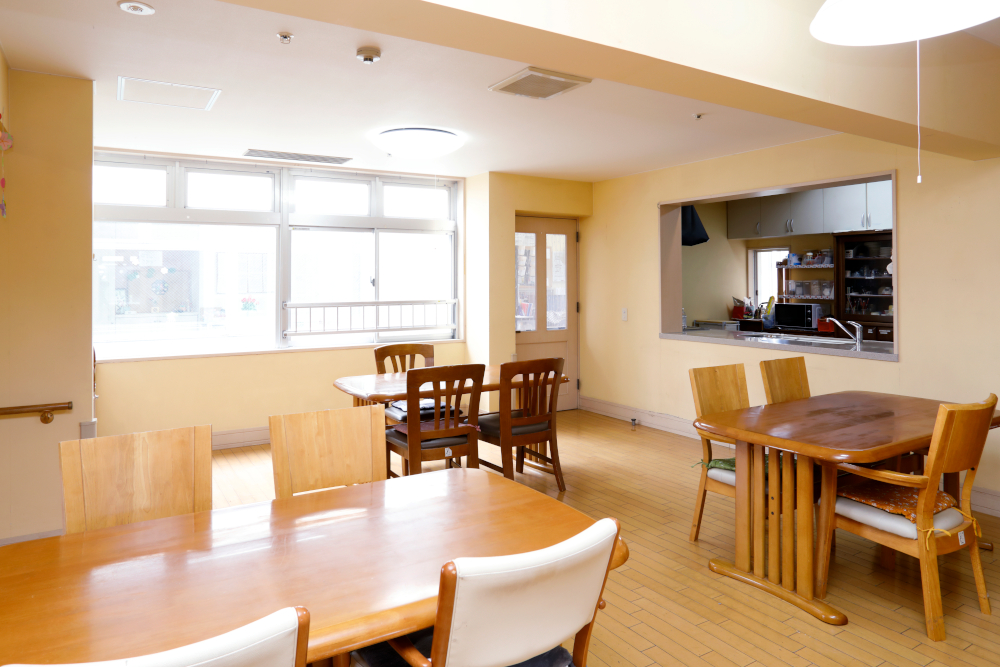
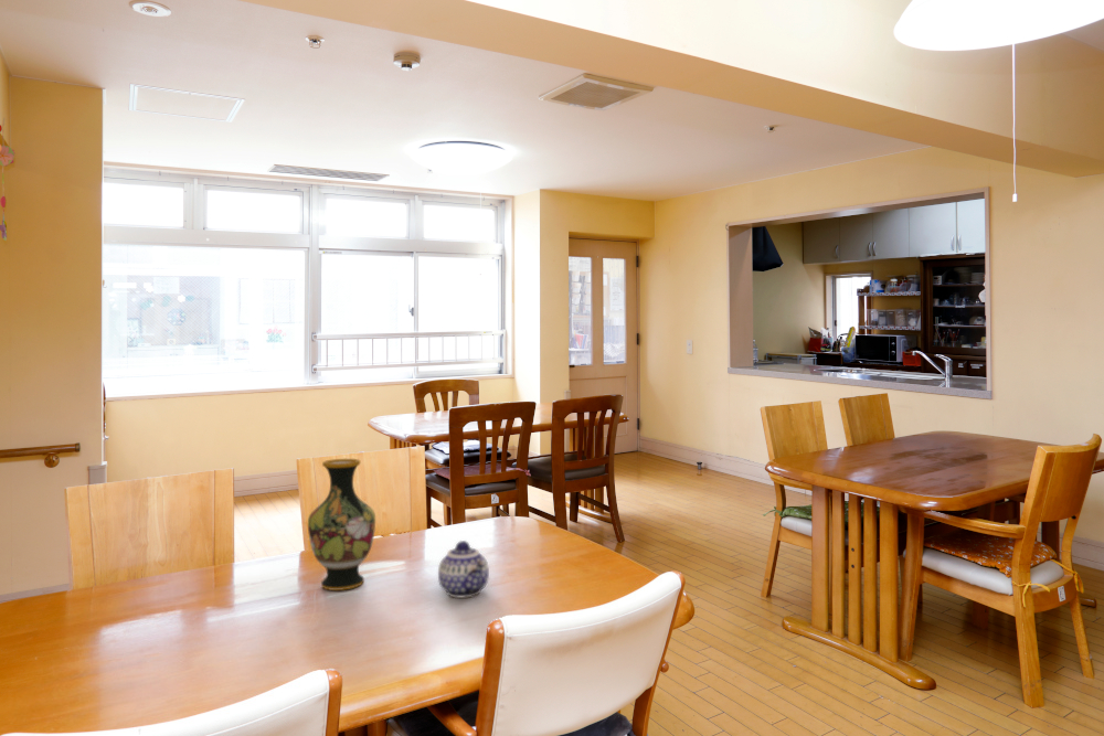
+ vase (341, 522)
+ teapot (464, 566)
